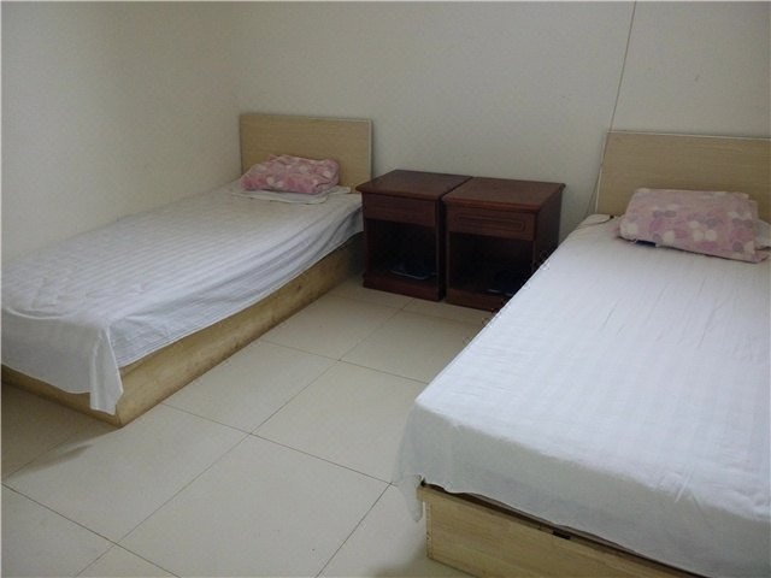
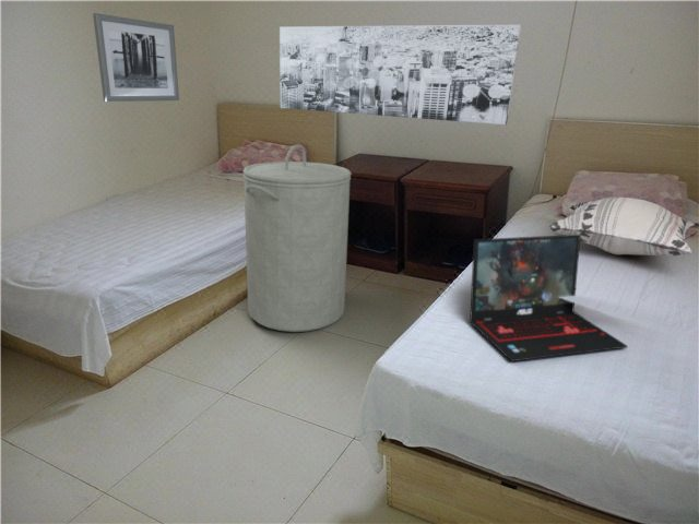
+ laundry hamper (297, 231)
+ laptop (548, 293)
+ wall art (140, 61)
+ decorative pillow (624, 225)
+ wall art (384, 71)
